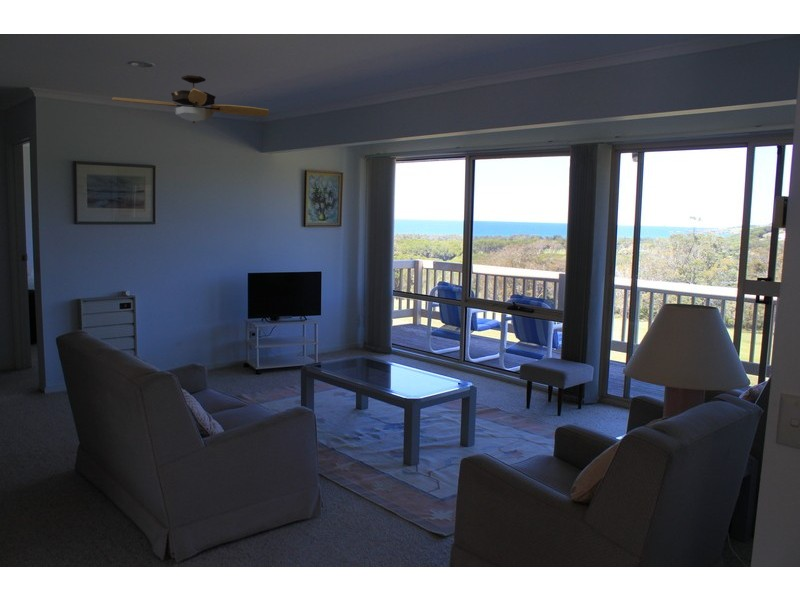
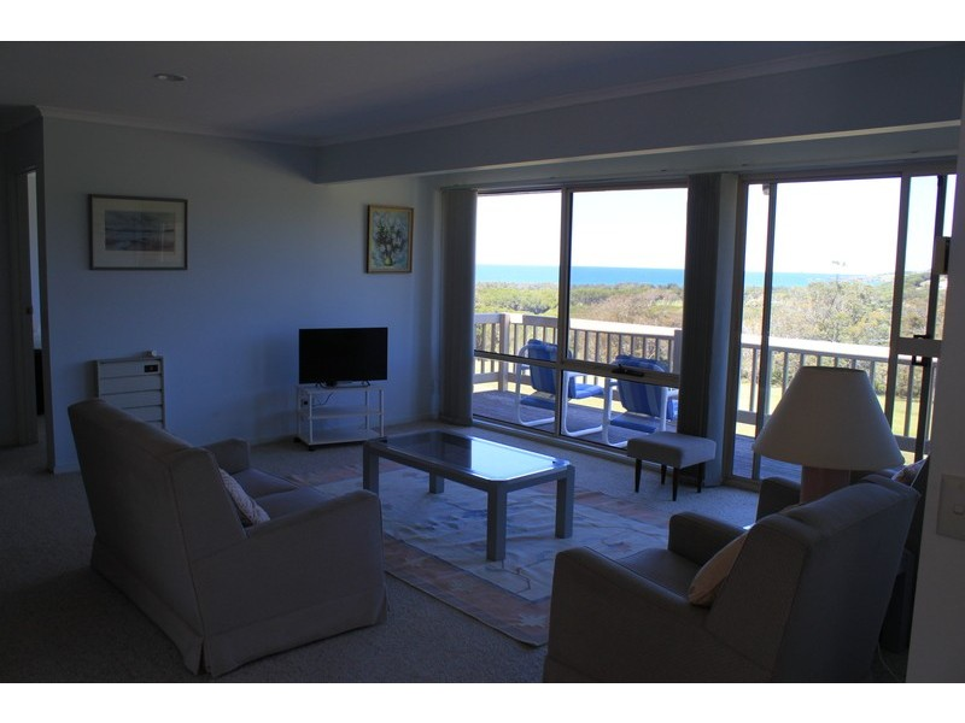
- ceiling fan (193, 100)
